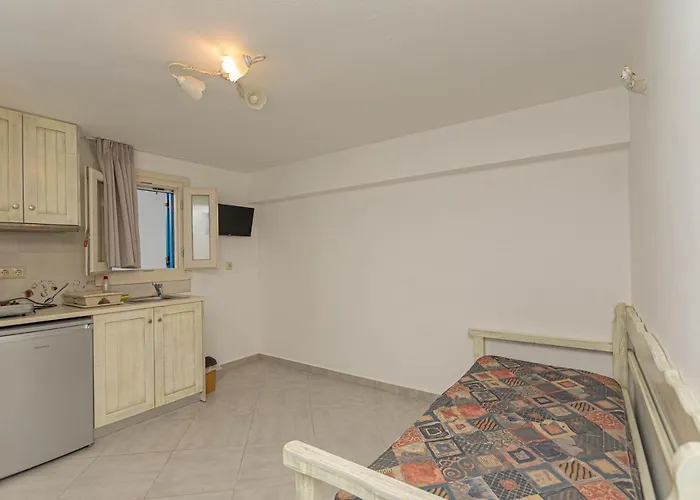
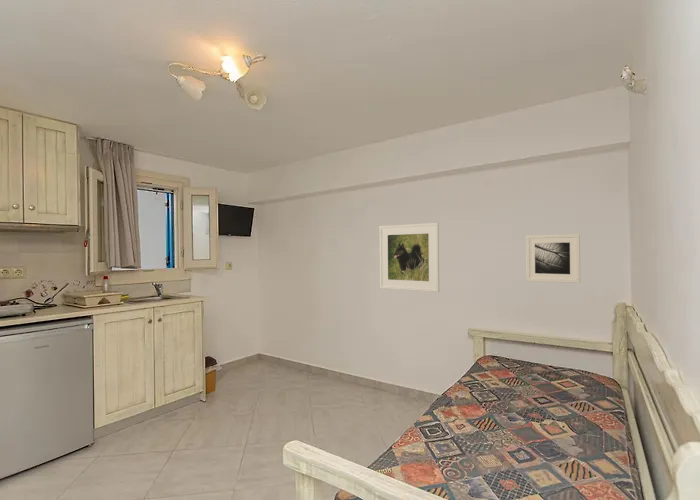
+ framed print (407, 257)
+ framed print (552, 258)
